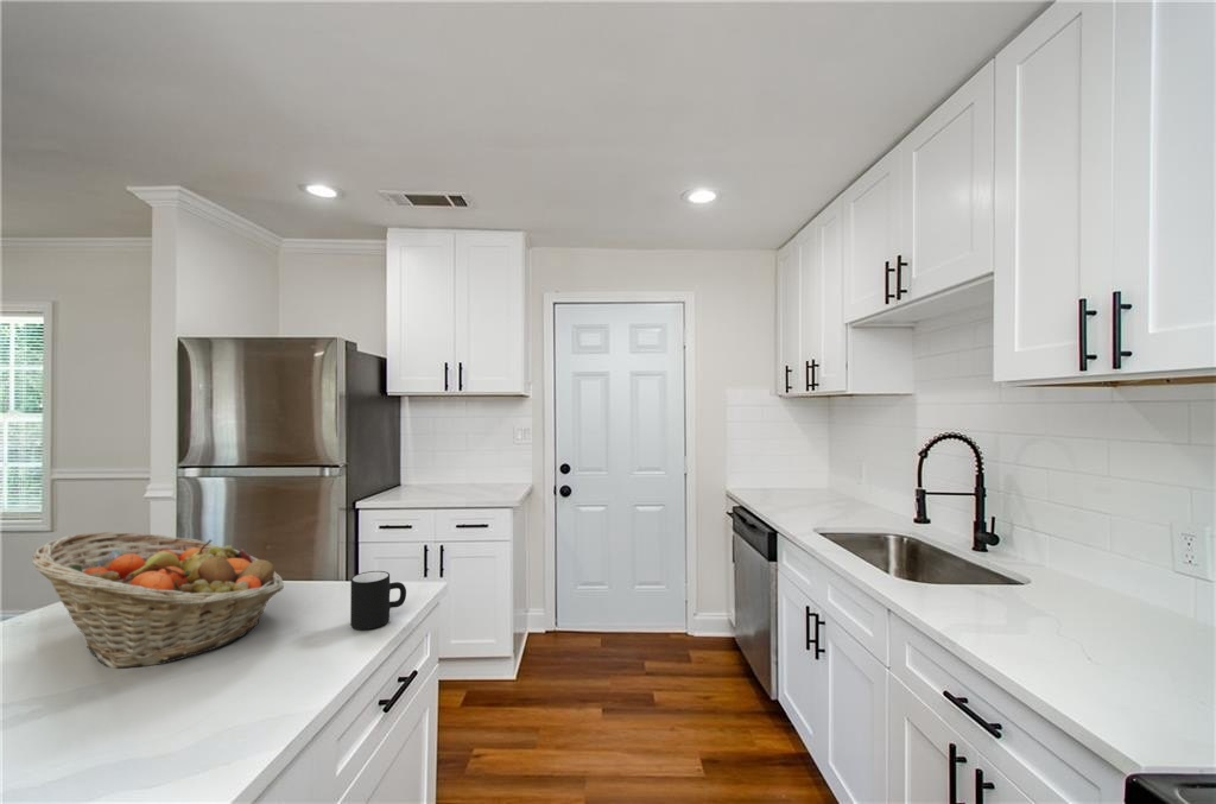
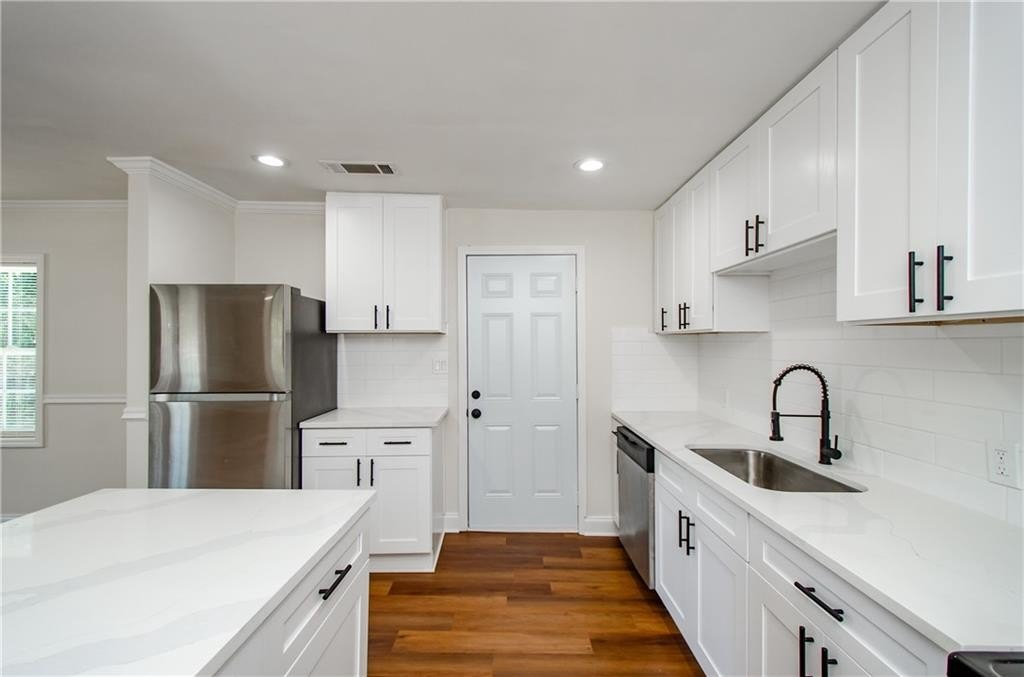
- mug (379, 597)
- fruit basket (170, 582)
